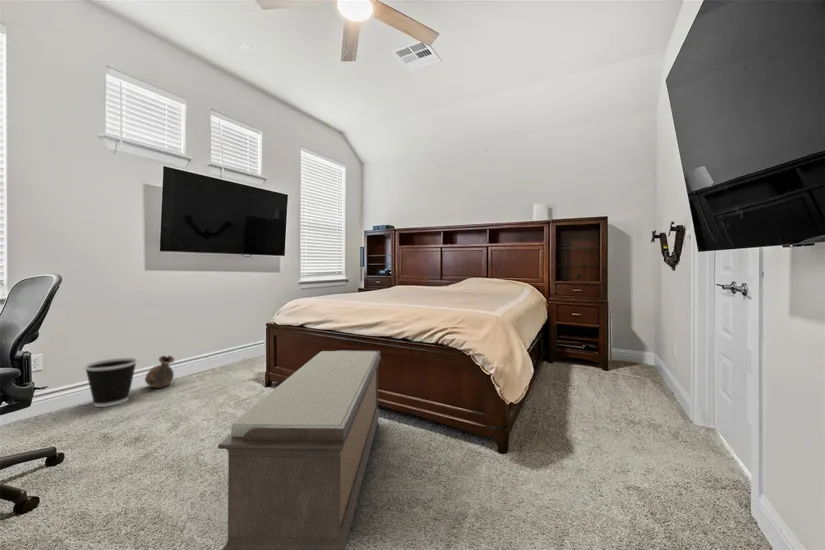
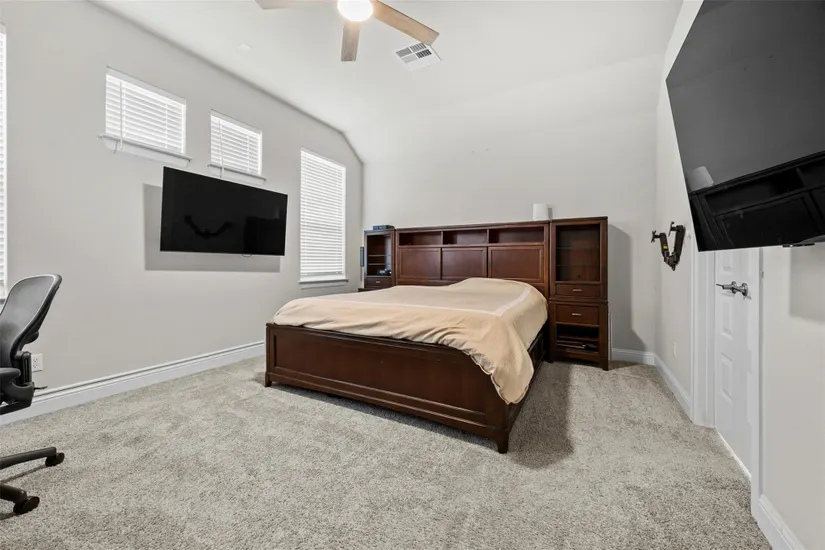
- wastebasket (111, 382)
- bench (327, 426)
- ceramic jug (159, 371)
